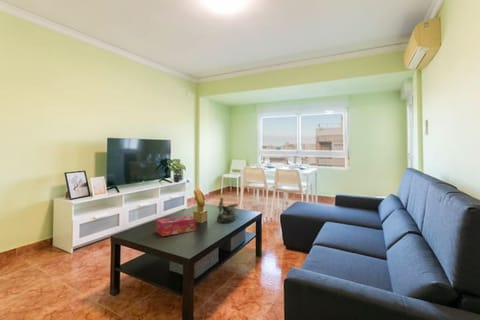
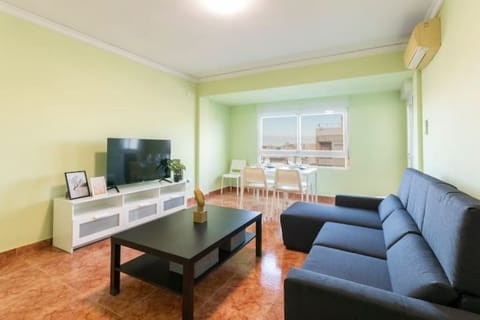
- tissue box (176, 225)
- decorative bowl (227, 208)
